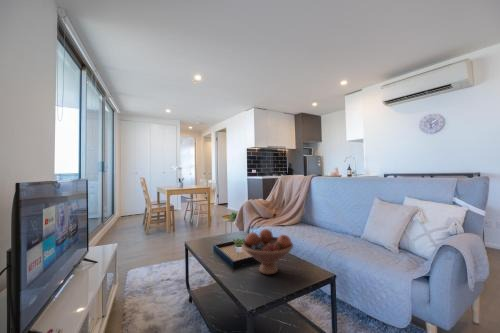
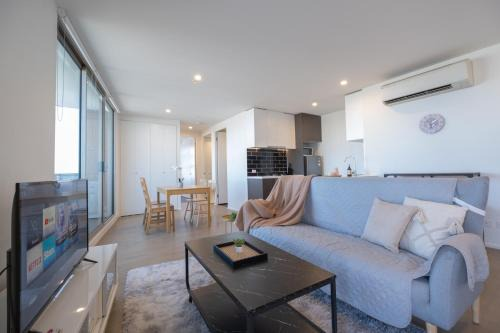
- fruit bowl (267, 251)
